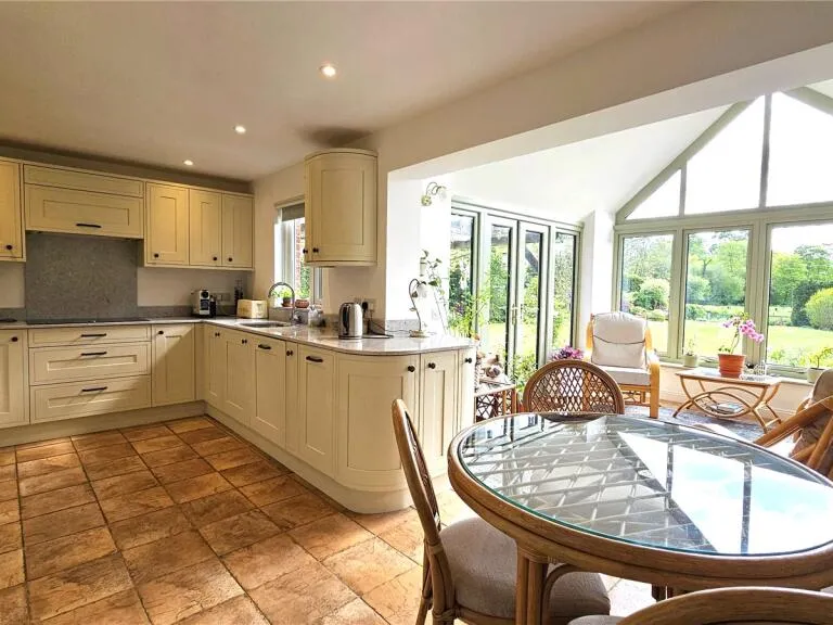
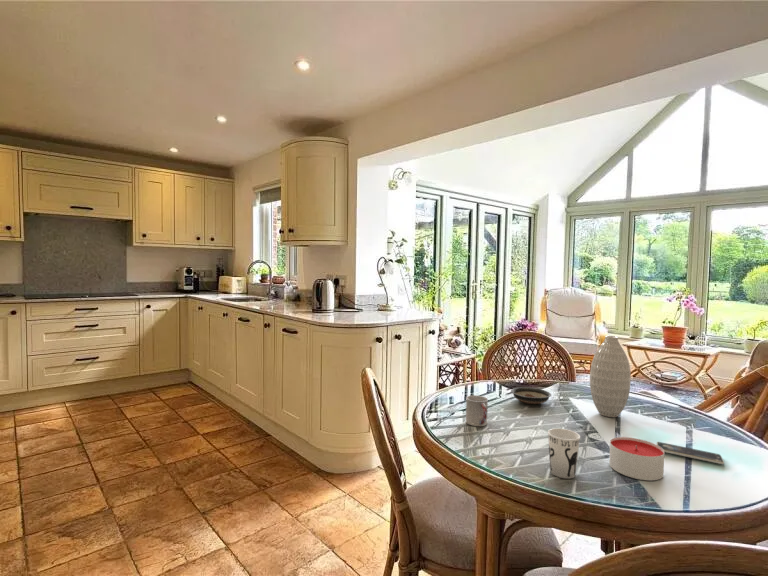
+ saucer (530, 396)
+ cup (563, 453)
+ cup (478, 411)
+ candle (636, 456)
+ smartphone (688, 452)
+ vase (610, 375)
